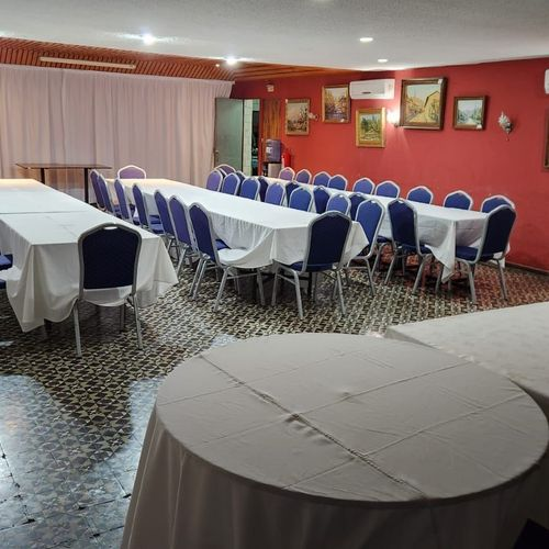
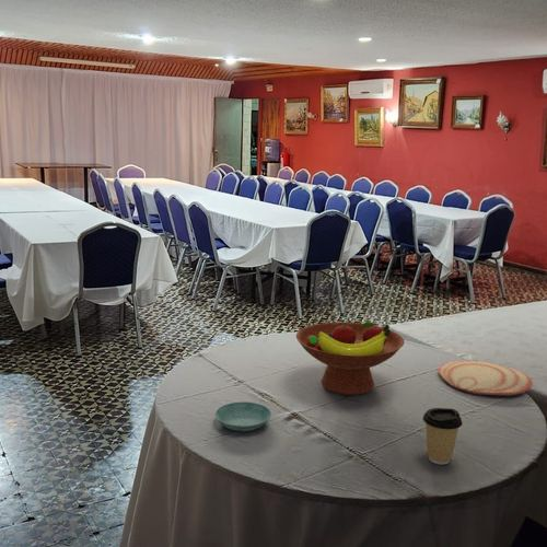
+ coffee cup (441, 435)
+ plate (485, 373)
+ saucer (243, 417)
+ fruit bowl (348, 352)
